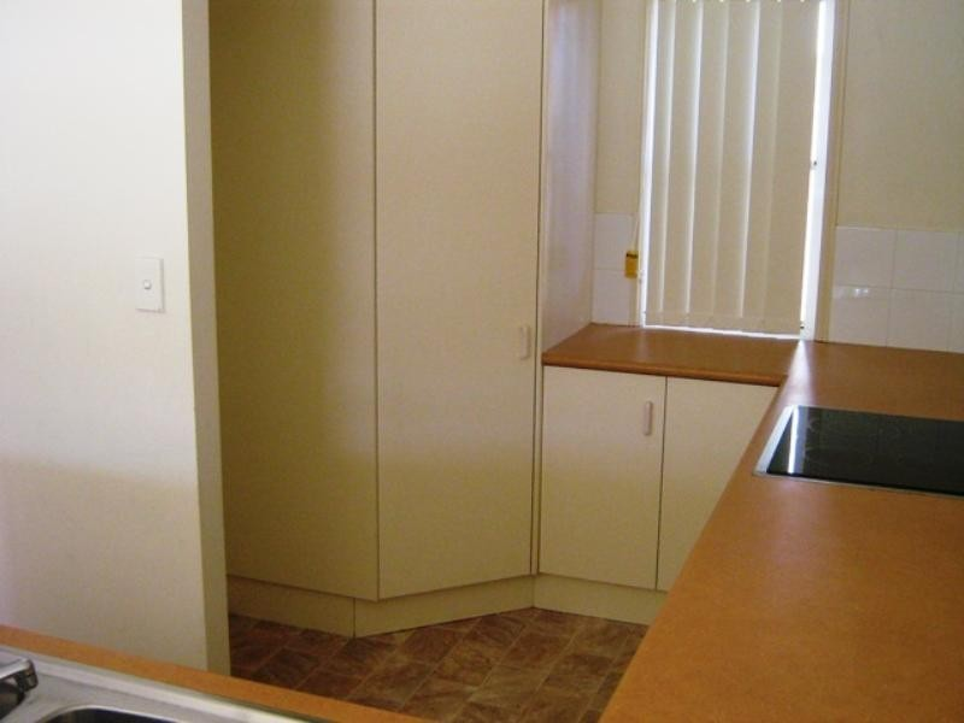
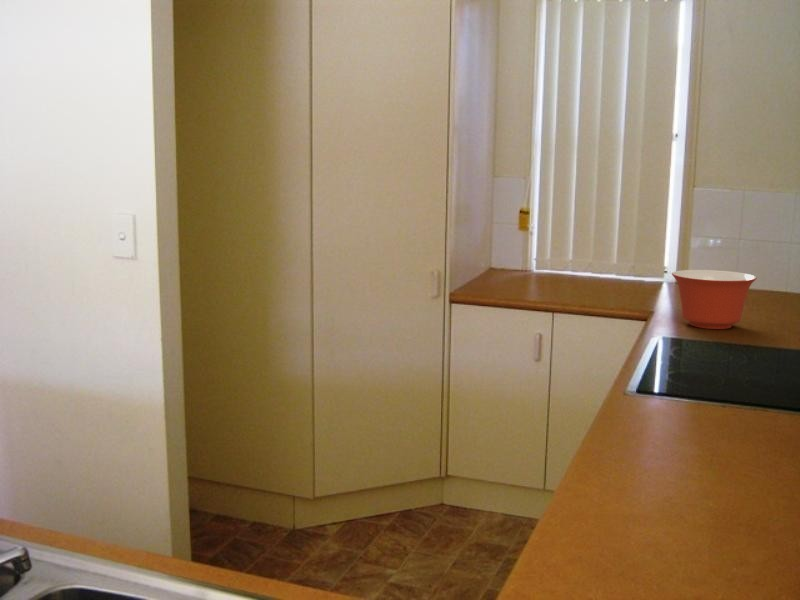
+ mixing bowl (712, 300)
